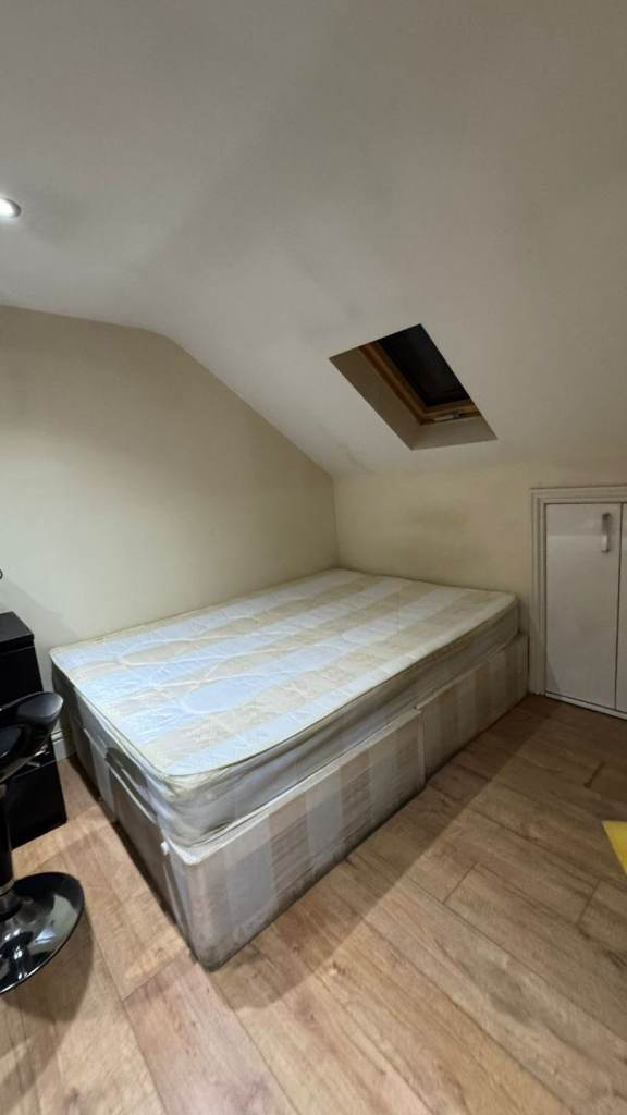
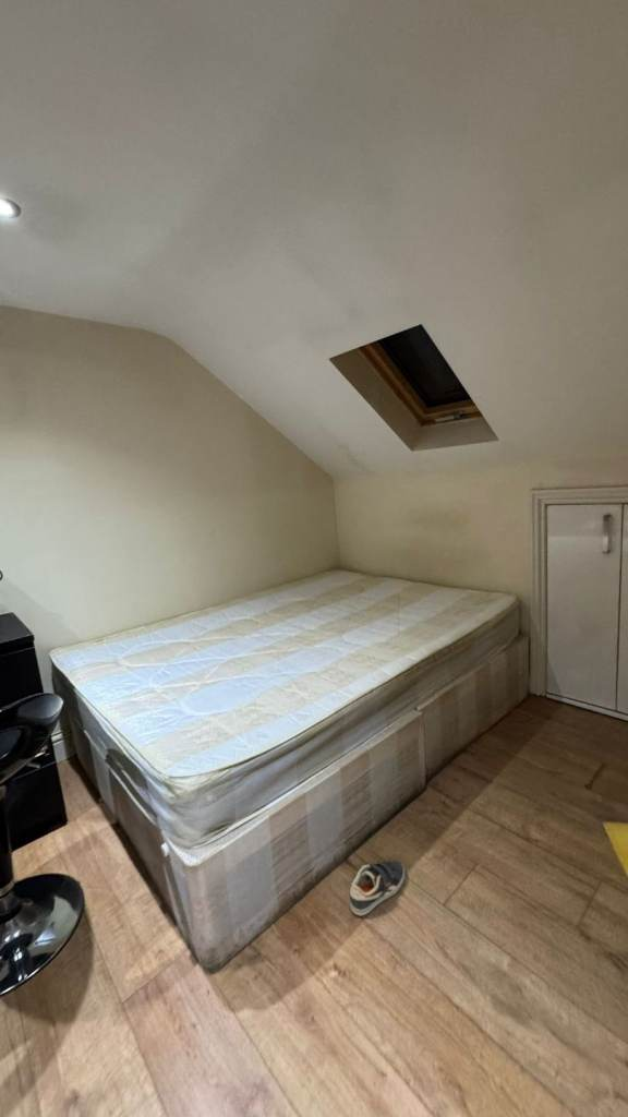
+ sneaker (378, 879)
